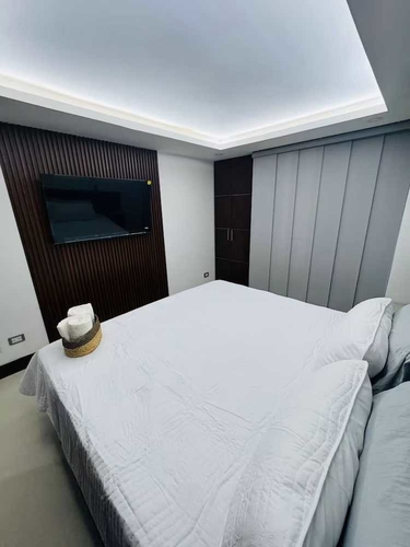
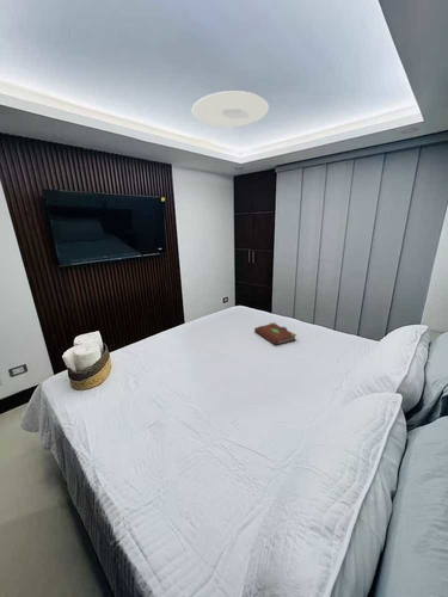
+ ceiling light (229, 107)
+ book (274, 332)
